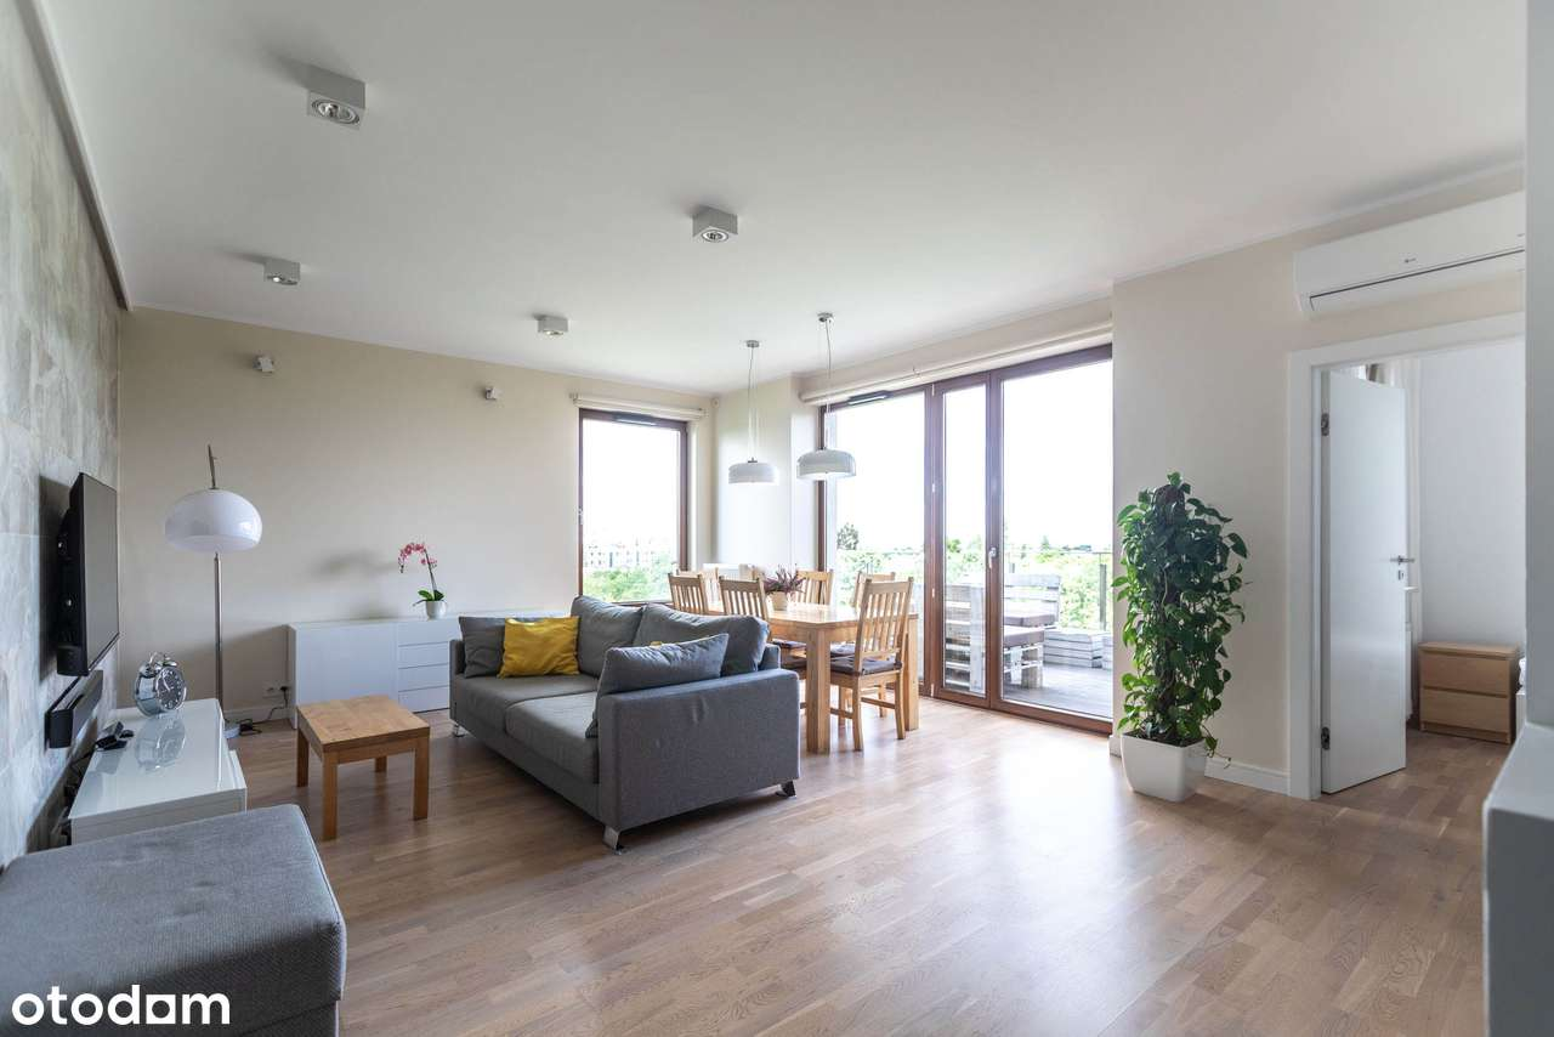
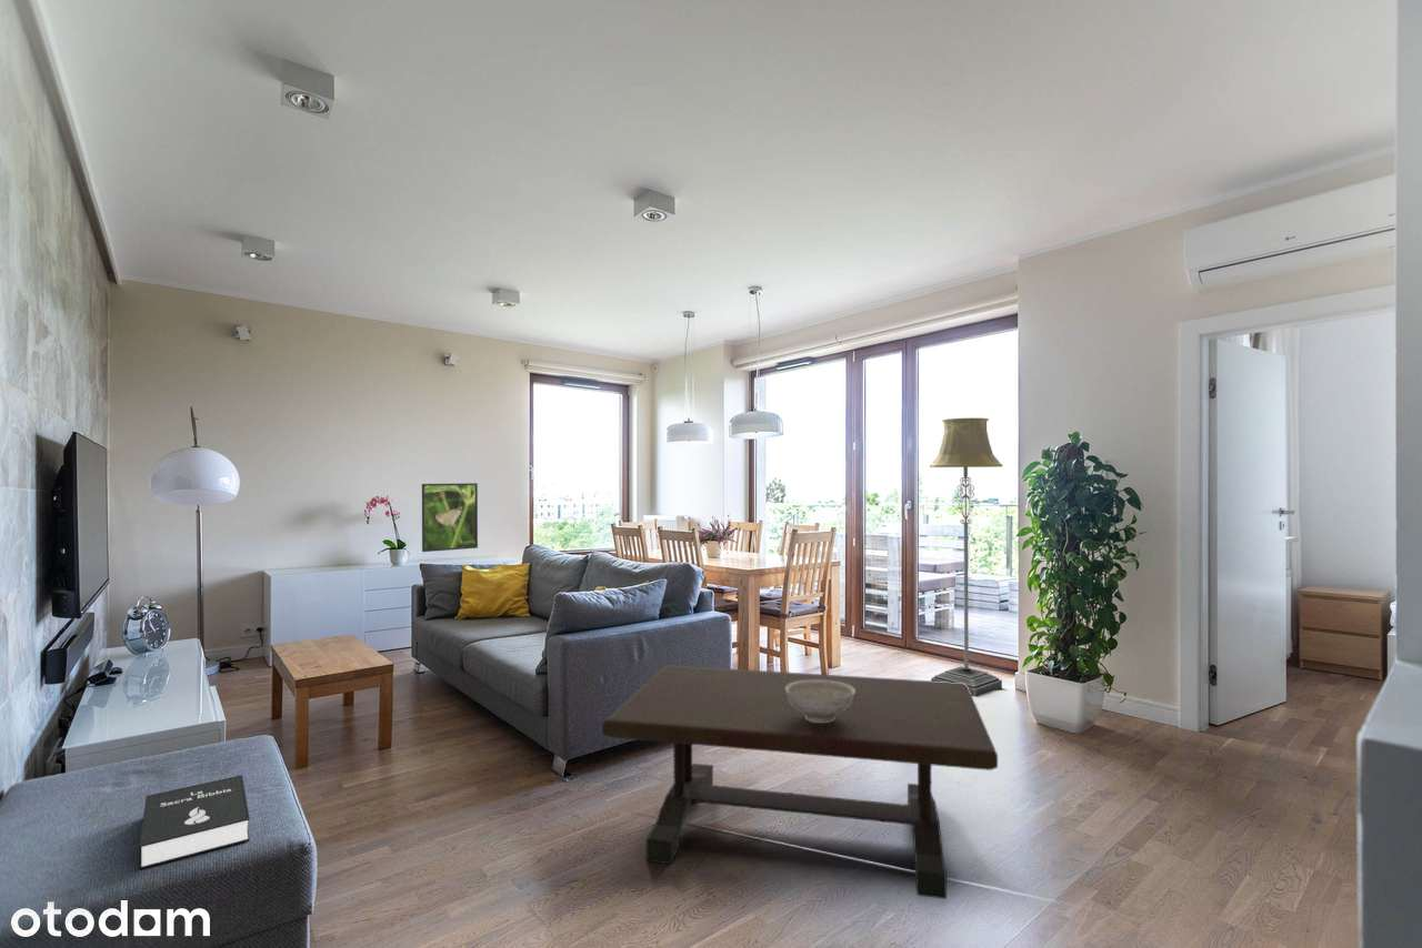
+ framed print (450, 516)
+ booklet (196, 817)
+ floor lamp (965, 553)
+ coffee table (799, 753)
+ decorative bowl (820, 702)
